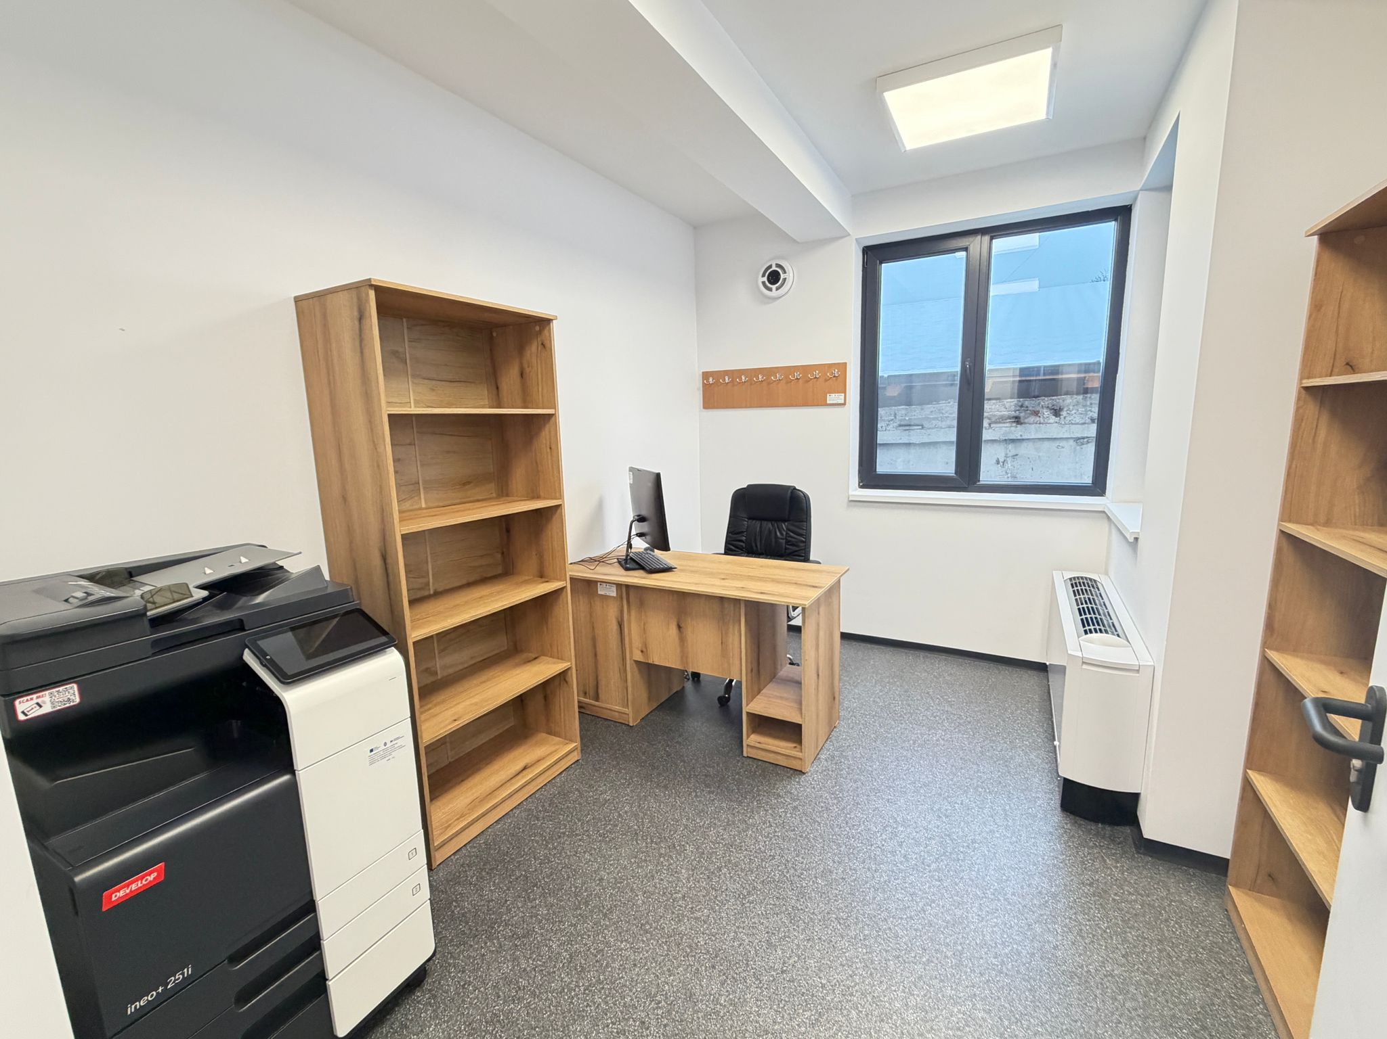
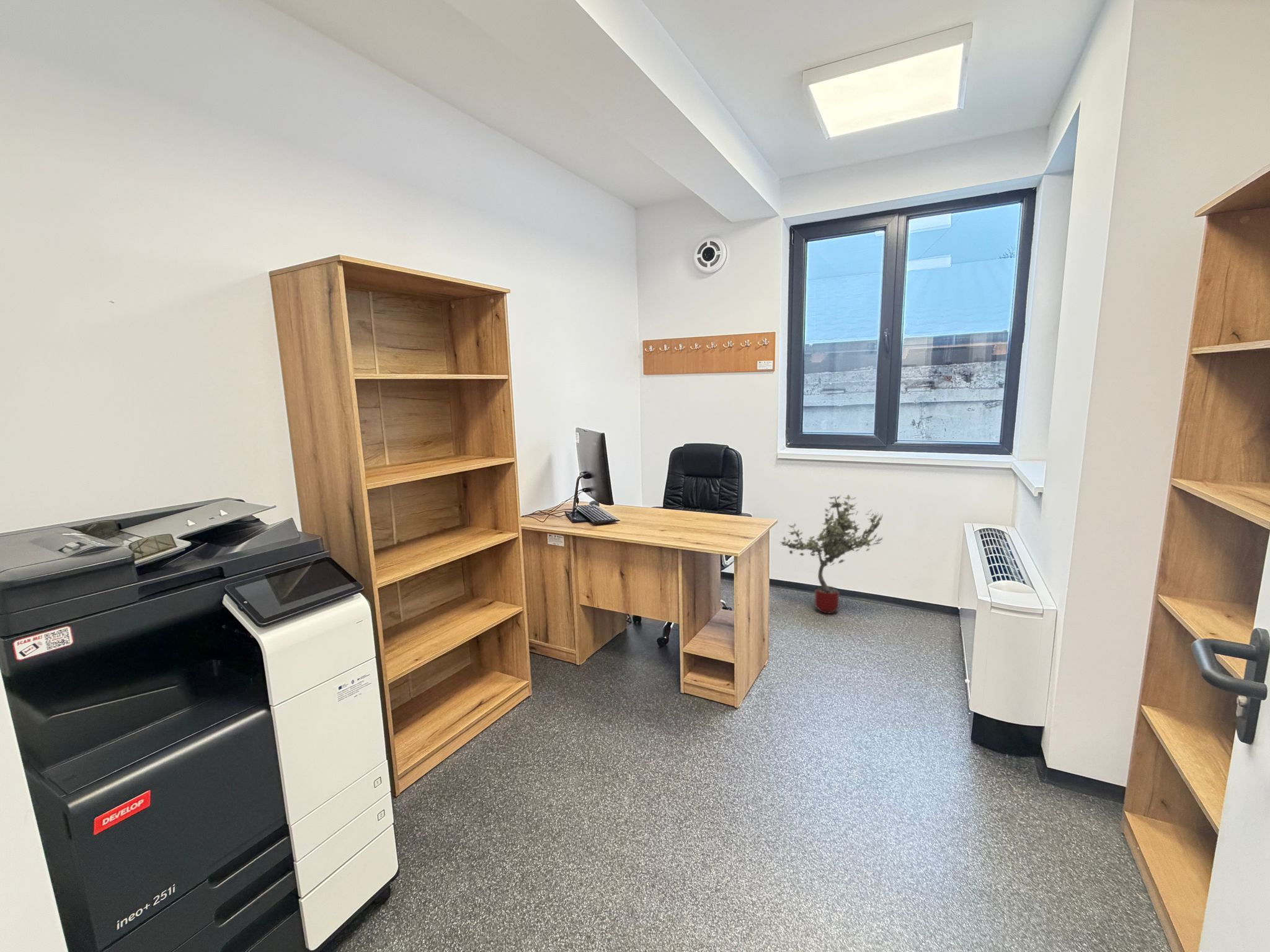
+ potted tree (829, 552)
